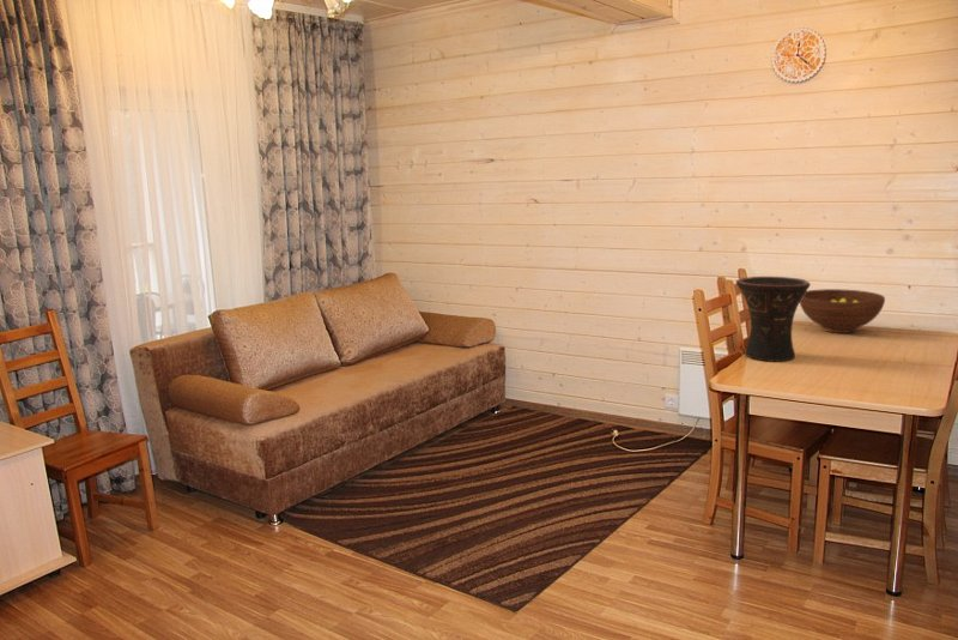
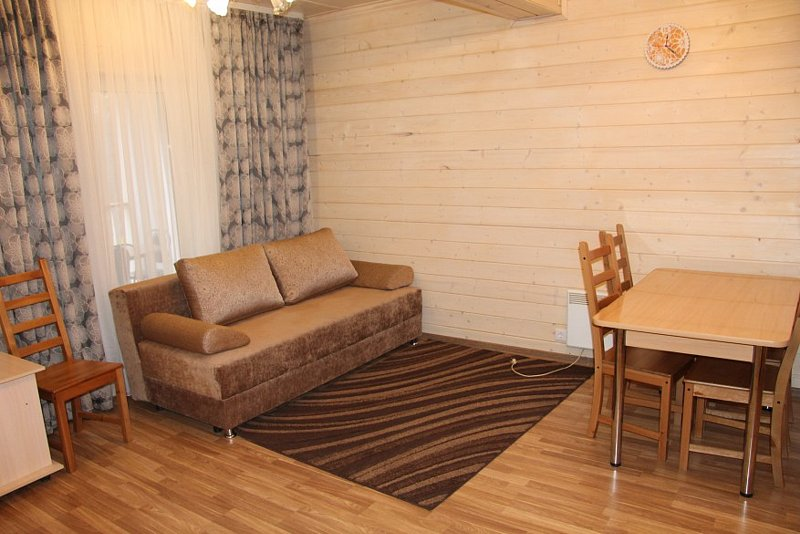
- vase (770, 318)
- fruit bowl (839, 313)
